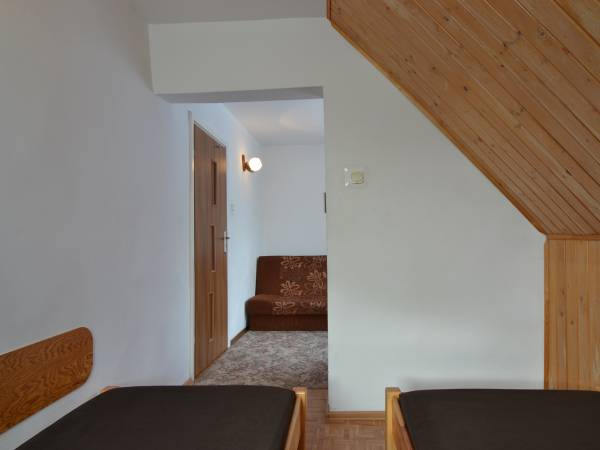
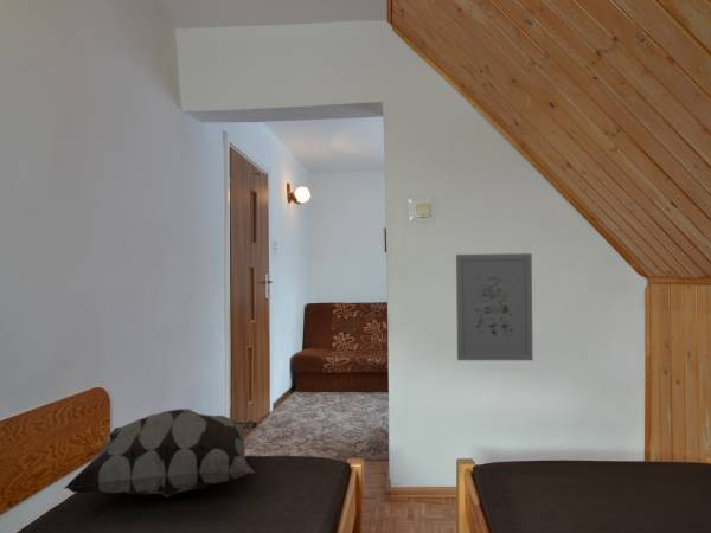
+ decorative pillow (175, 449)
+ wall art (494, 307)
